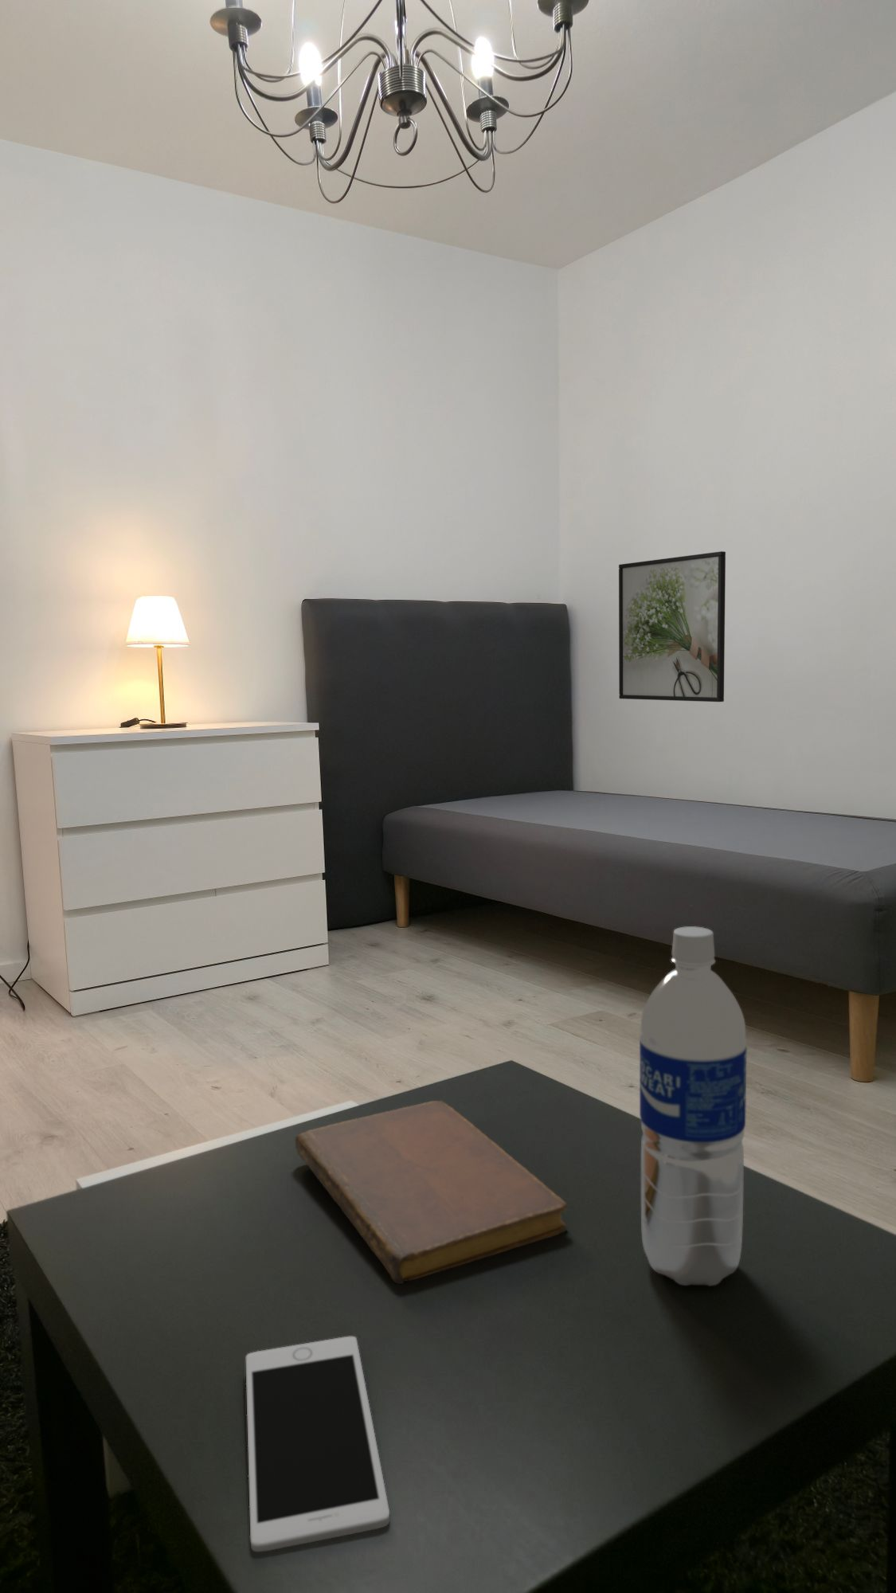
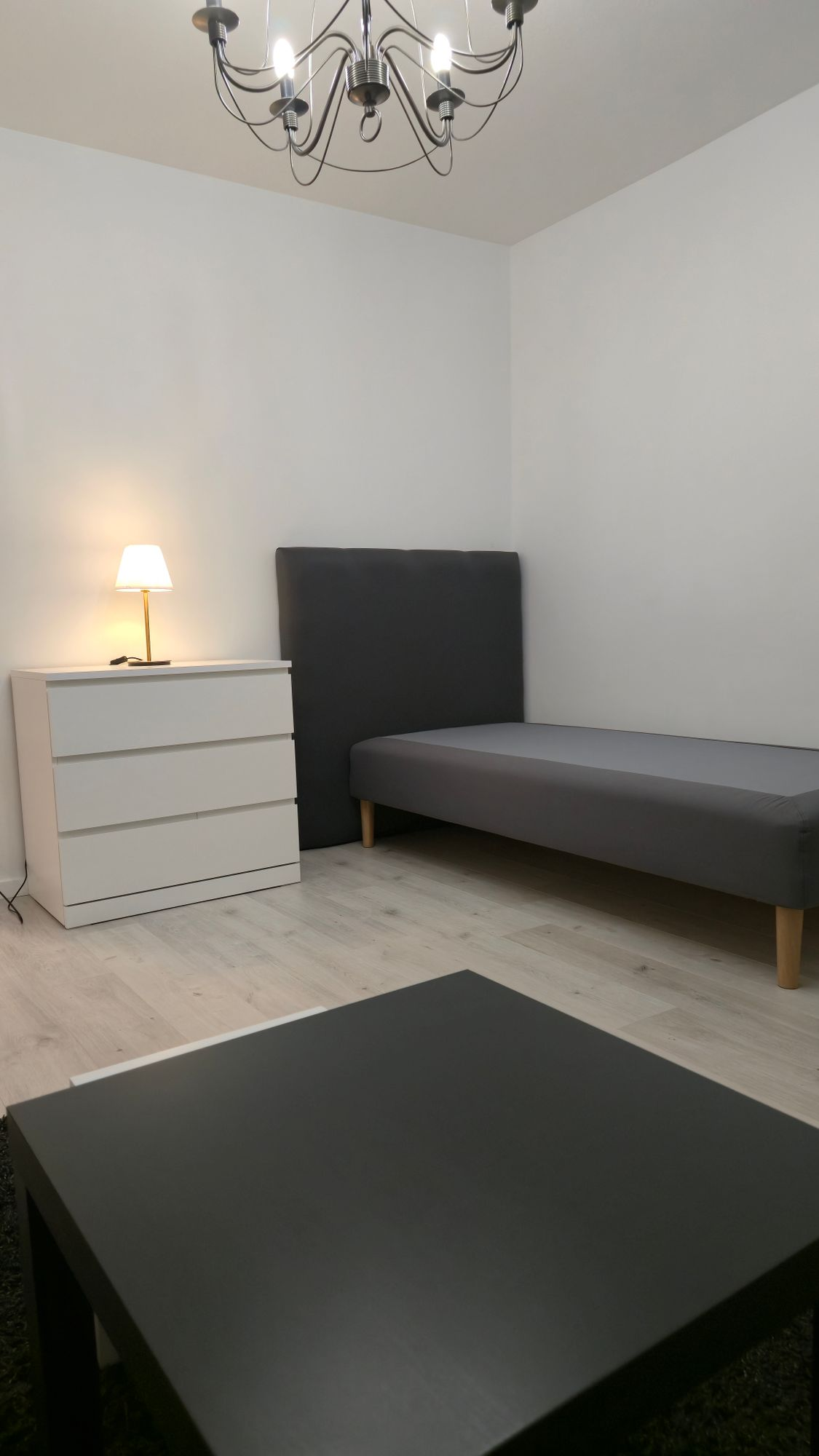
- notebook (421, 1178)
- cell phone (310, 1430)
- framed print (668, 629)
- water bottle (693, 1102)
